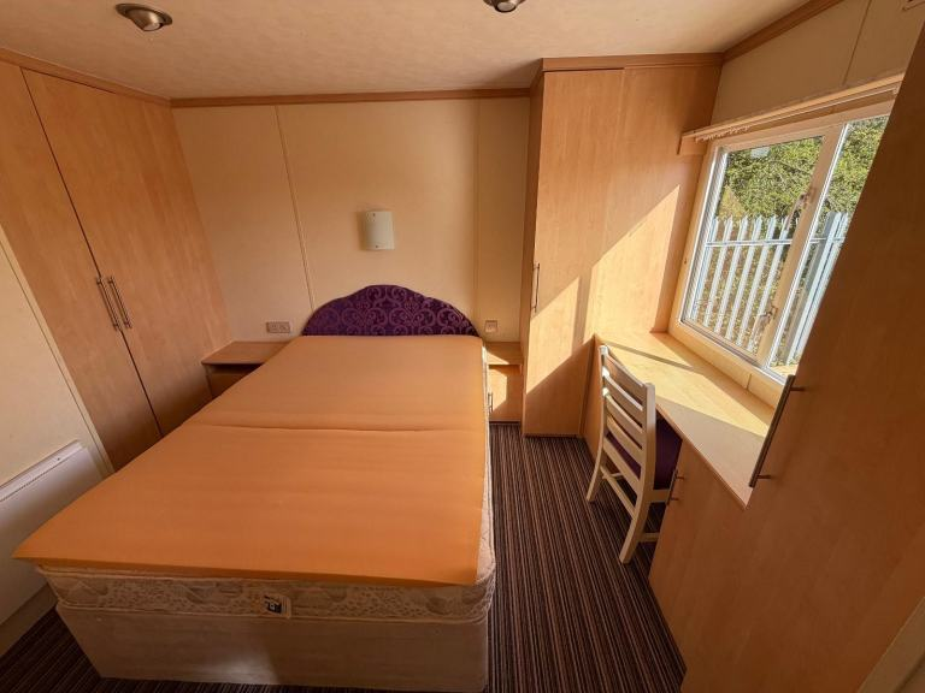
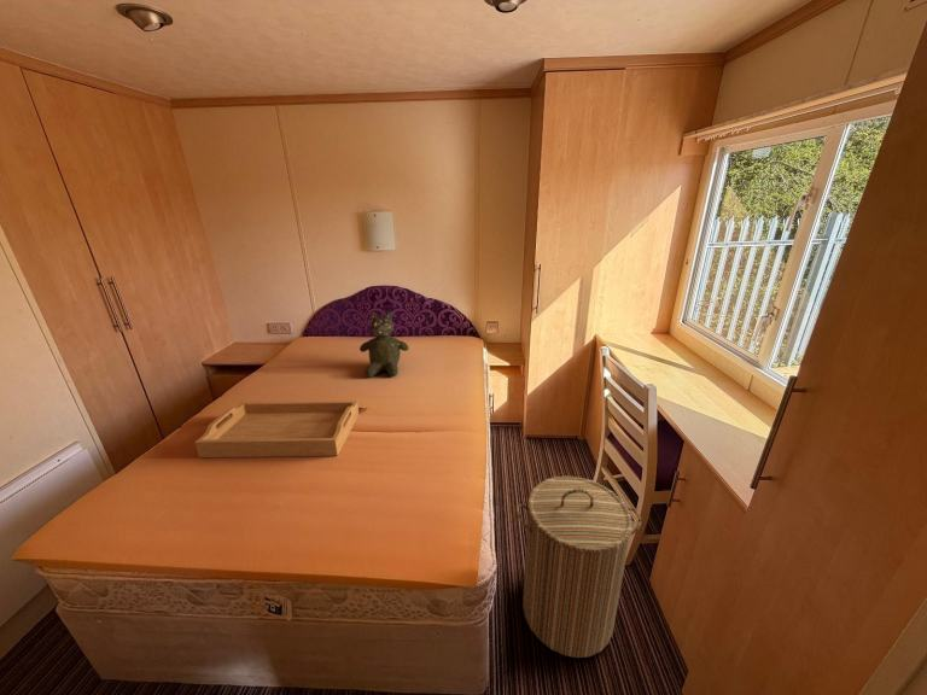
+ laundry hamper (572, 554)
+ teddy bear (381, 343)
+ serving tray (285, 424)
